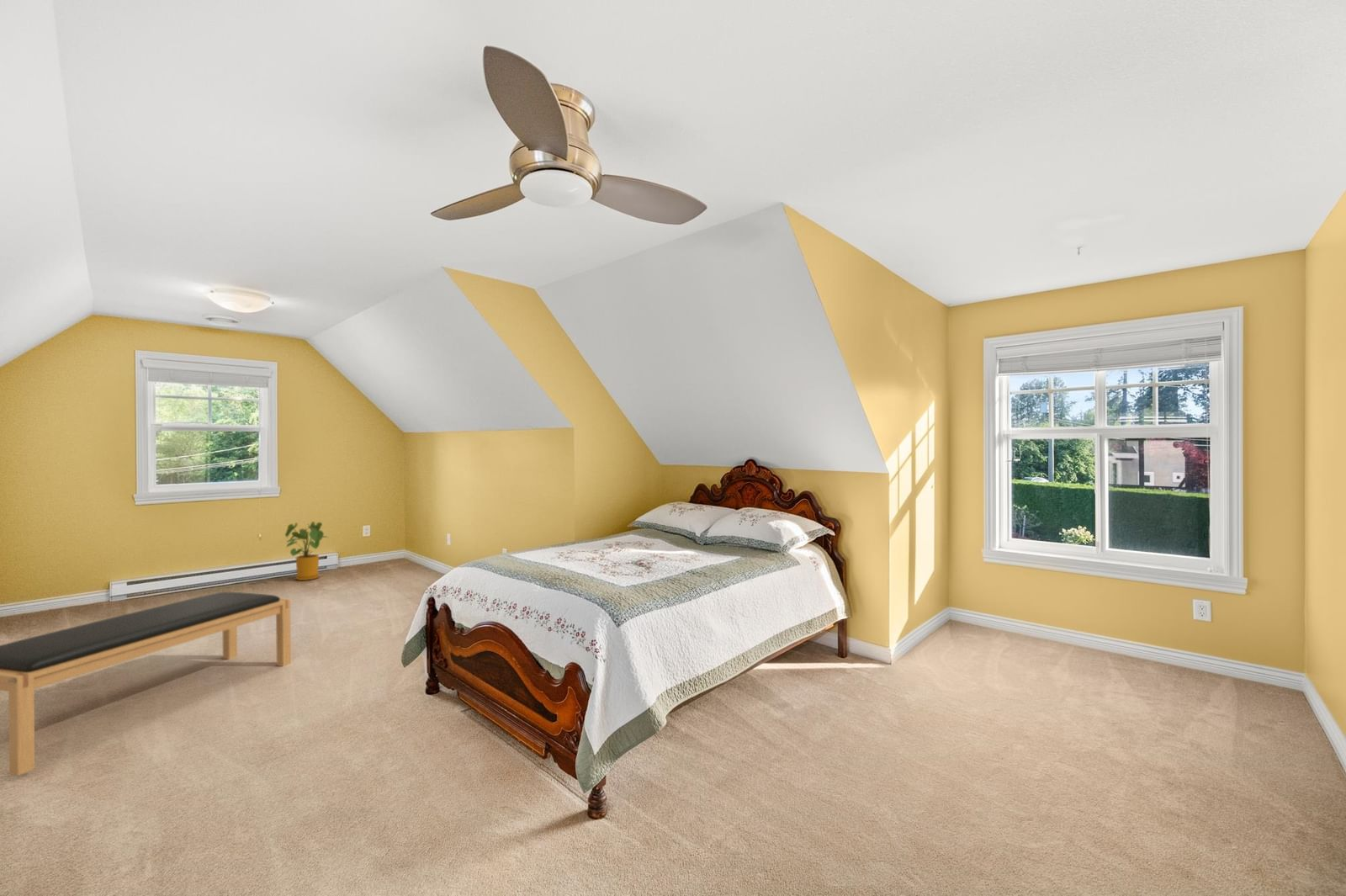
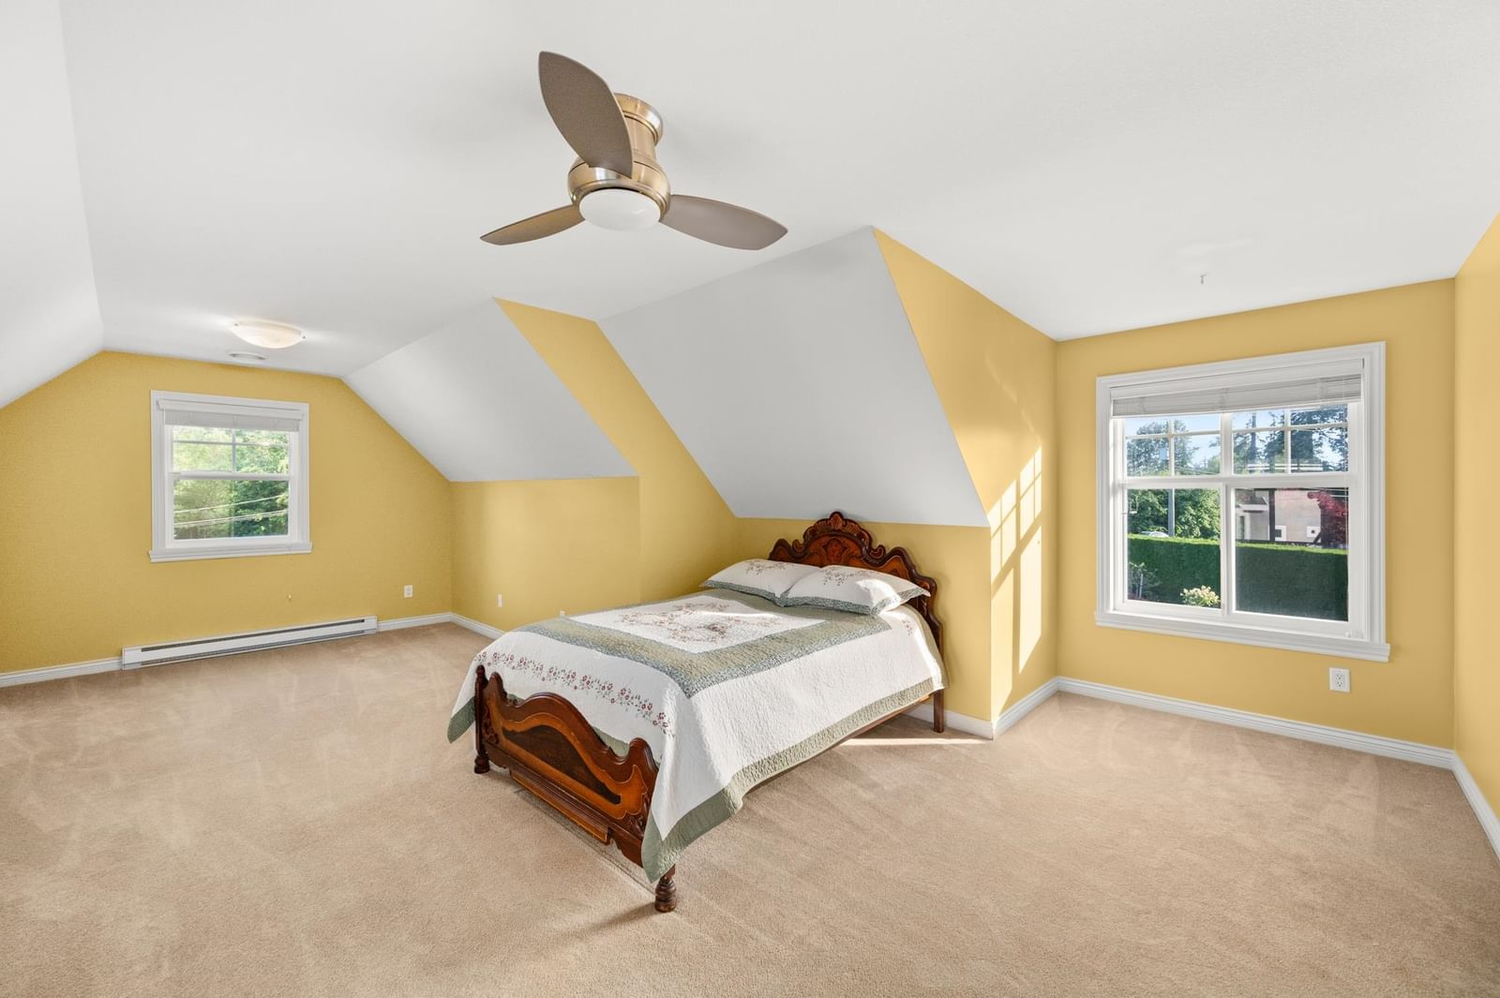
- house plant (305, 550)
- bench (144, 655)
